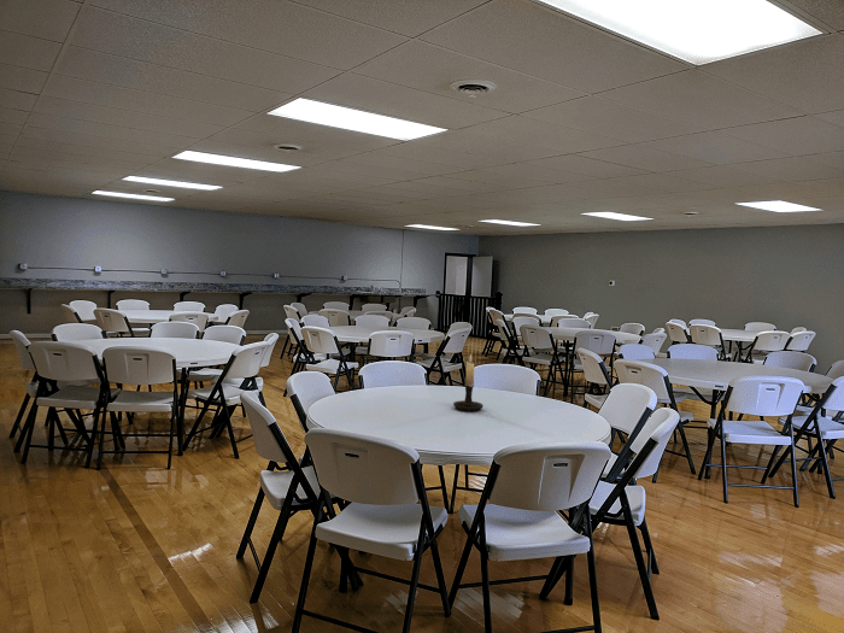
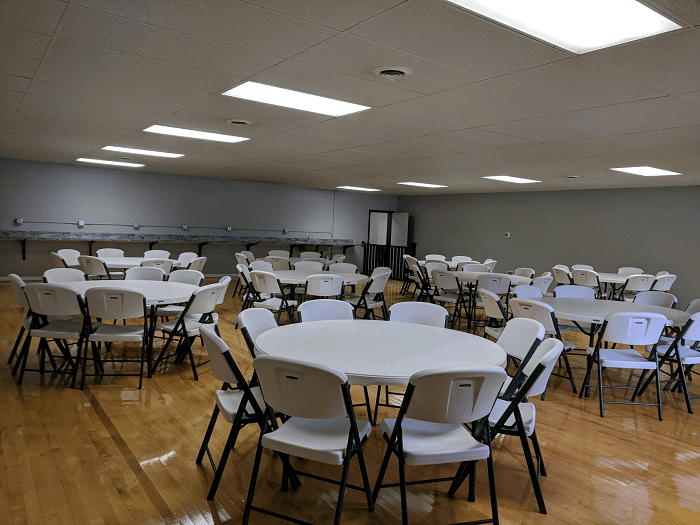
- candle holder (469, 380)
